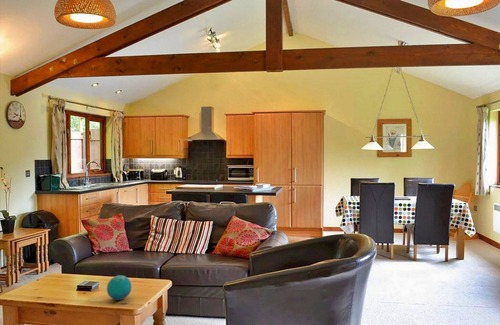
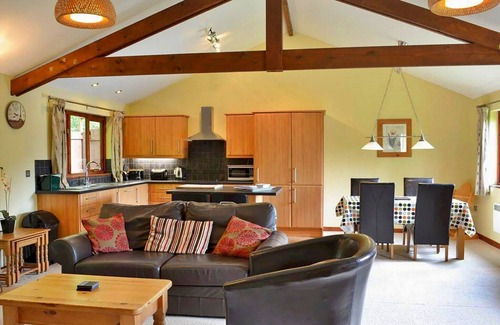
- decorative orb (119, 287)
